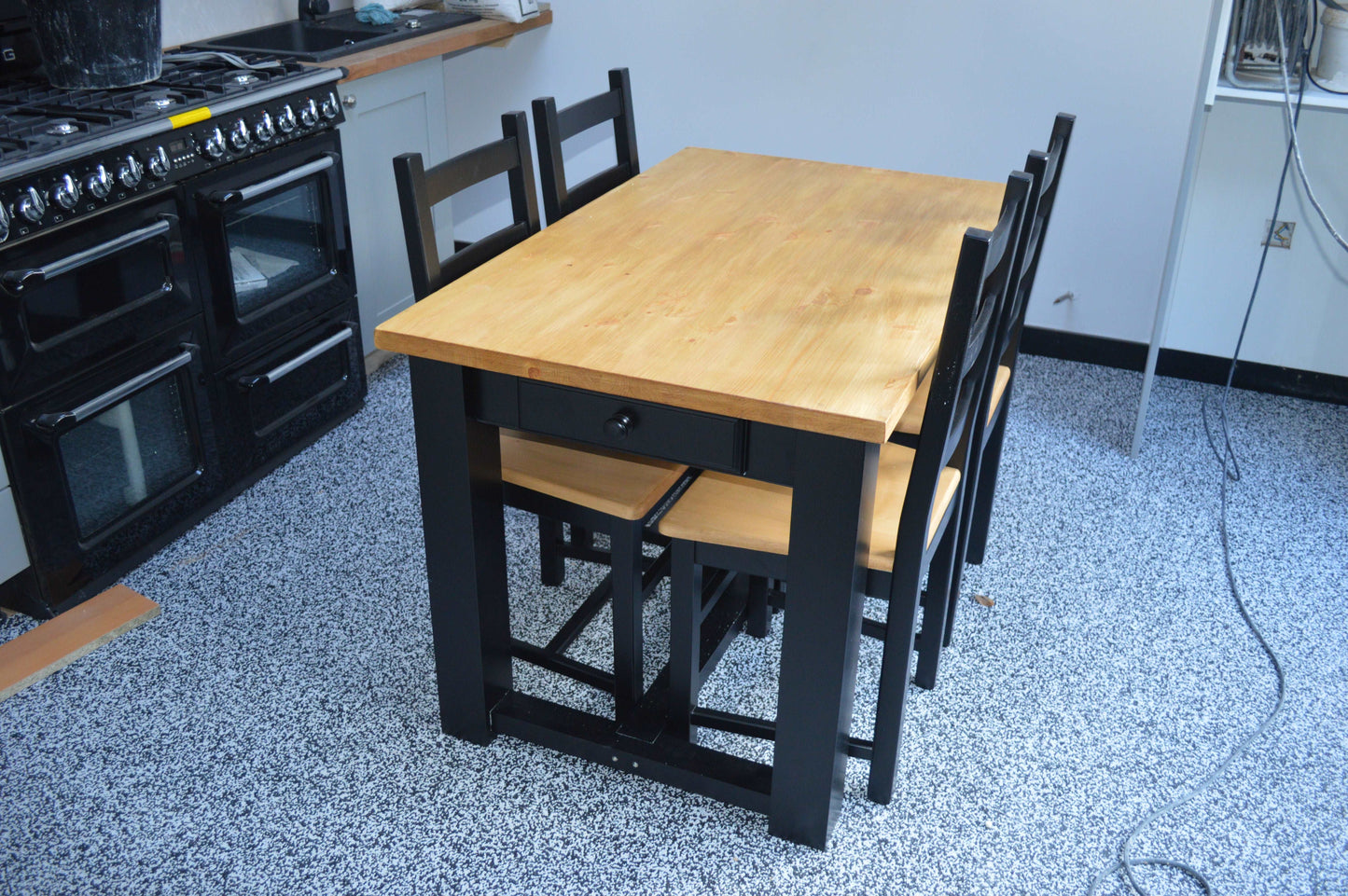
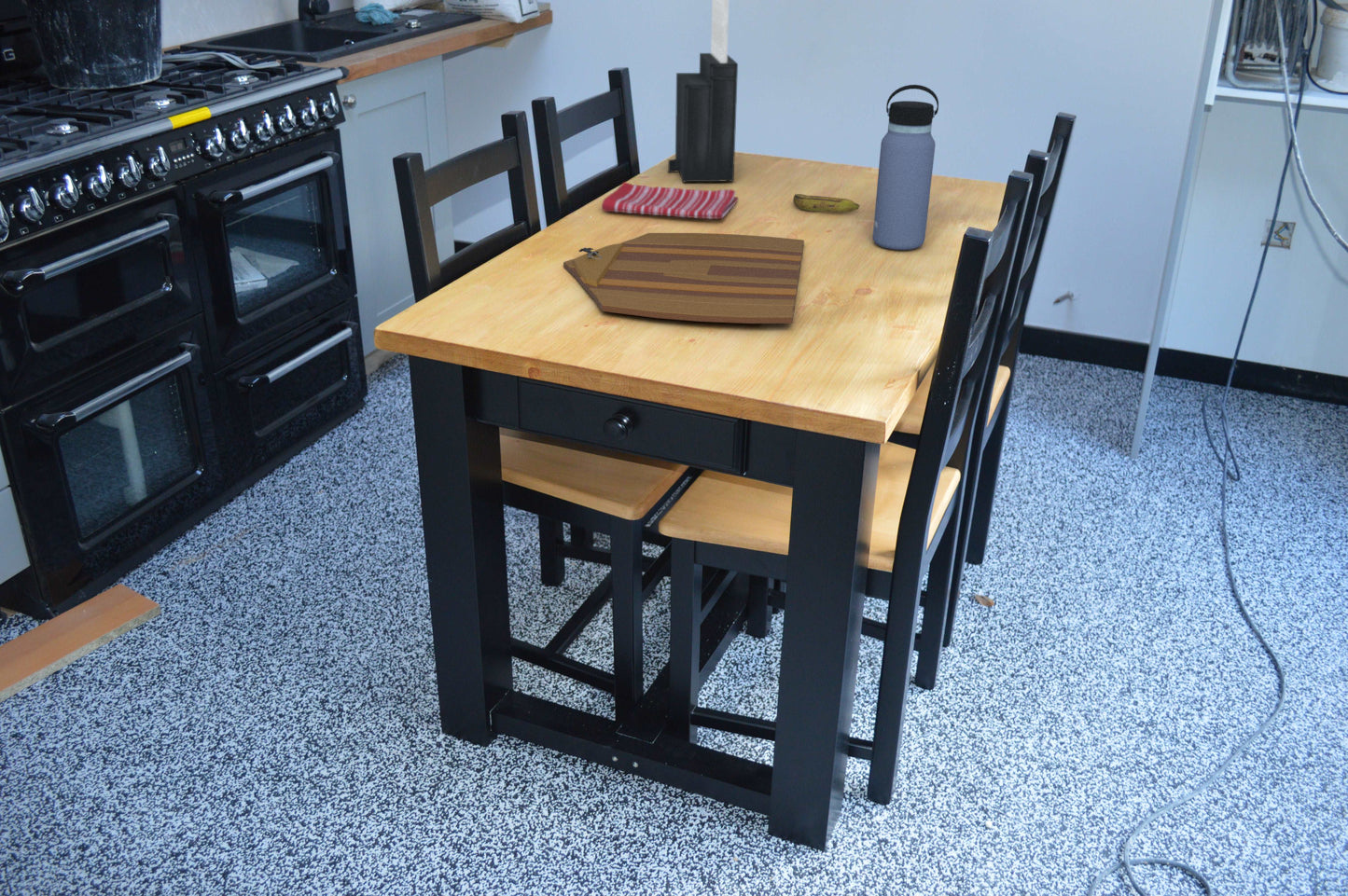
+ dish towel (670, 200)
+ banana (826, 201)
+ water bottle (906, 165)
+ knife block (700, 87)
+ cutting board (679, 267)
